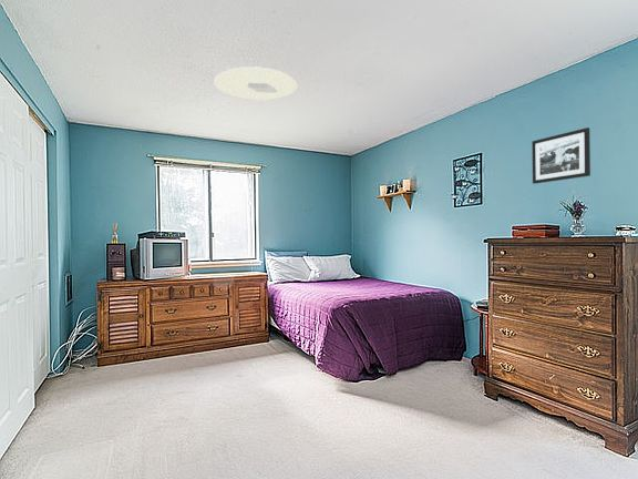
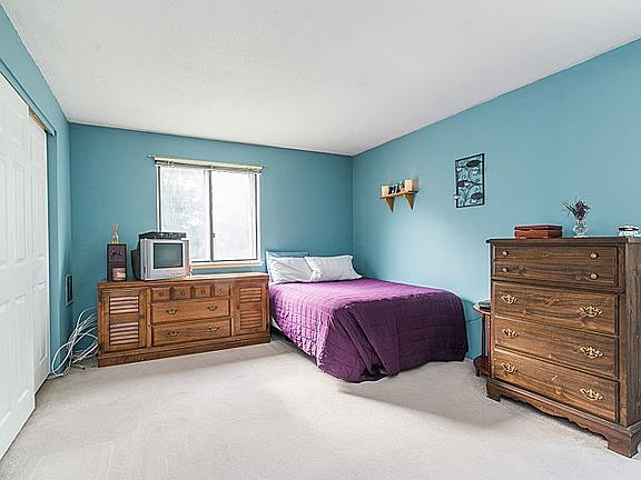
- picture frame (559, 157)
- ceiling light (256, 81)
